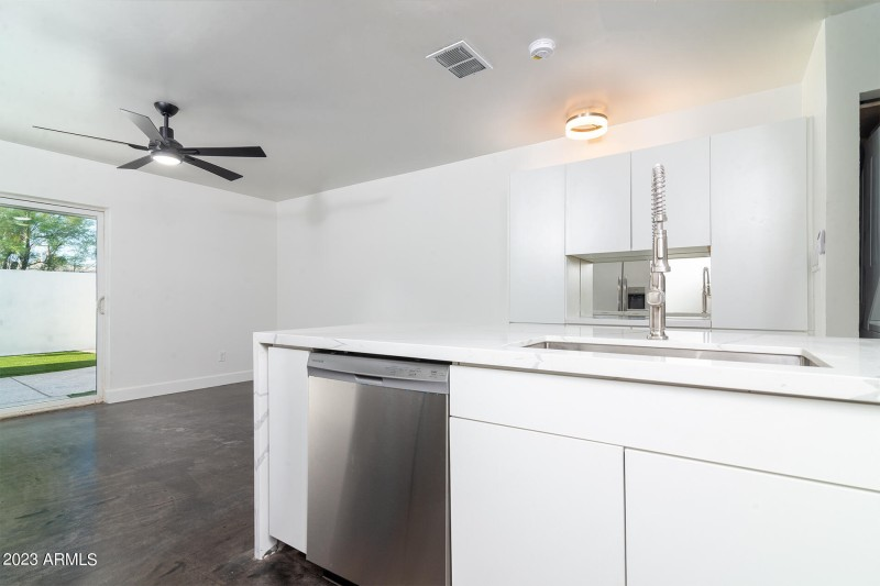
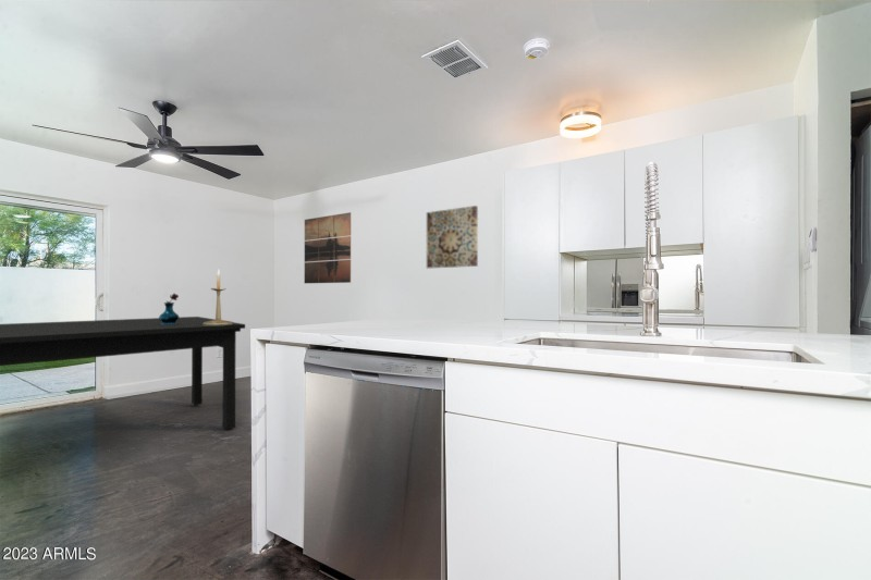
+ wall art (451, 238)
+ dining table (113, 355)
+ wall art (327, 249)
+ candlestick (218, 296)
+ vase (169, 308)
